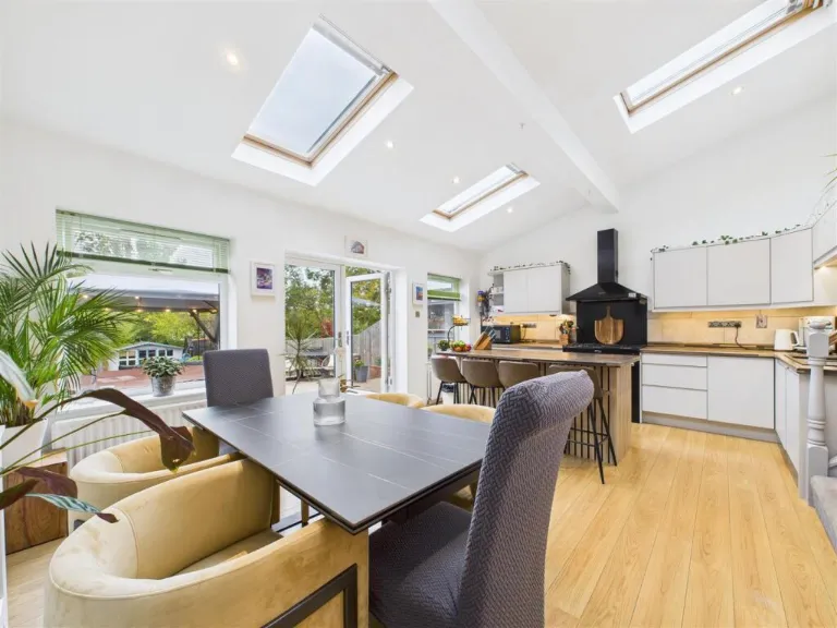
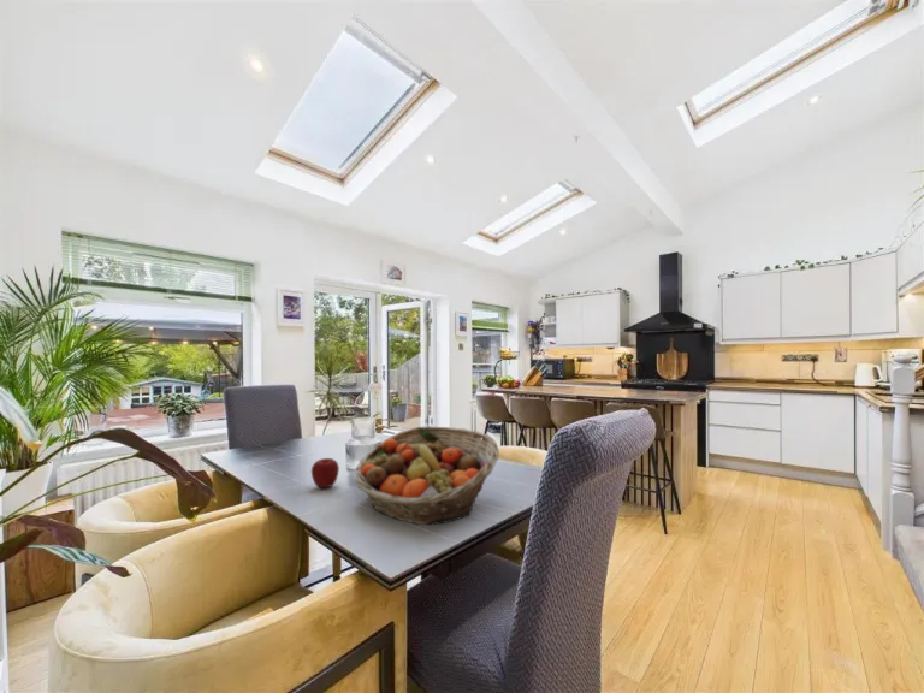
+ fruit basket (426, 469)
+ apple (325, 472)
